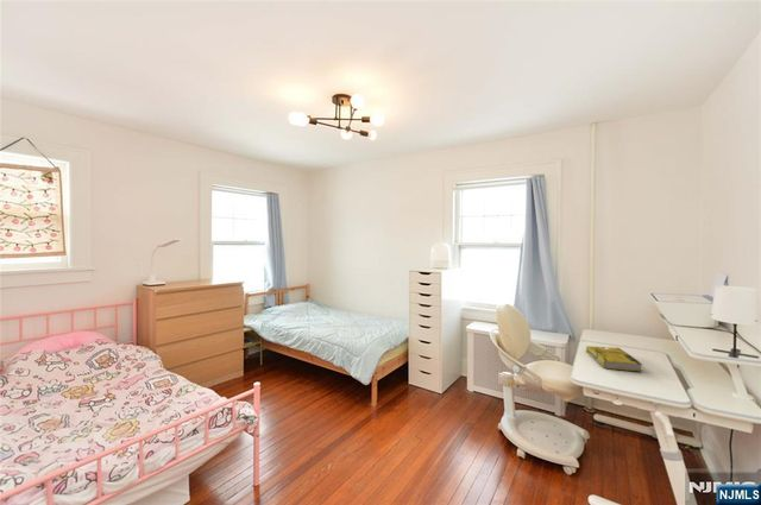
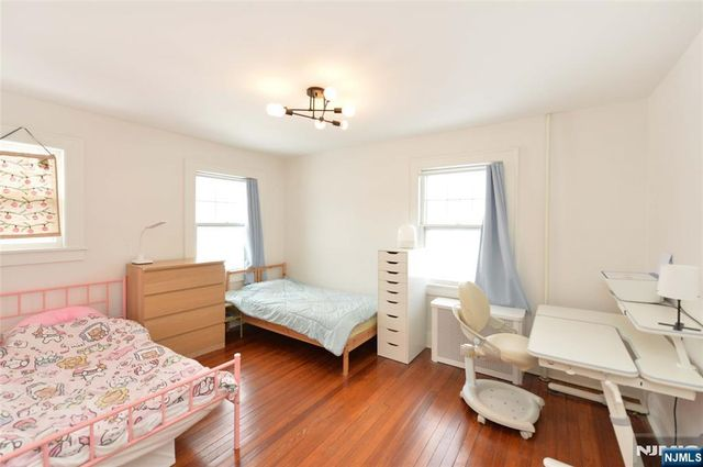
- book (611, 356)
